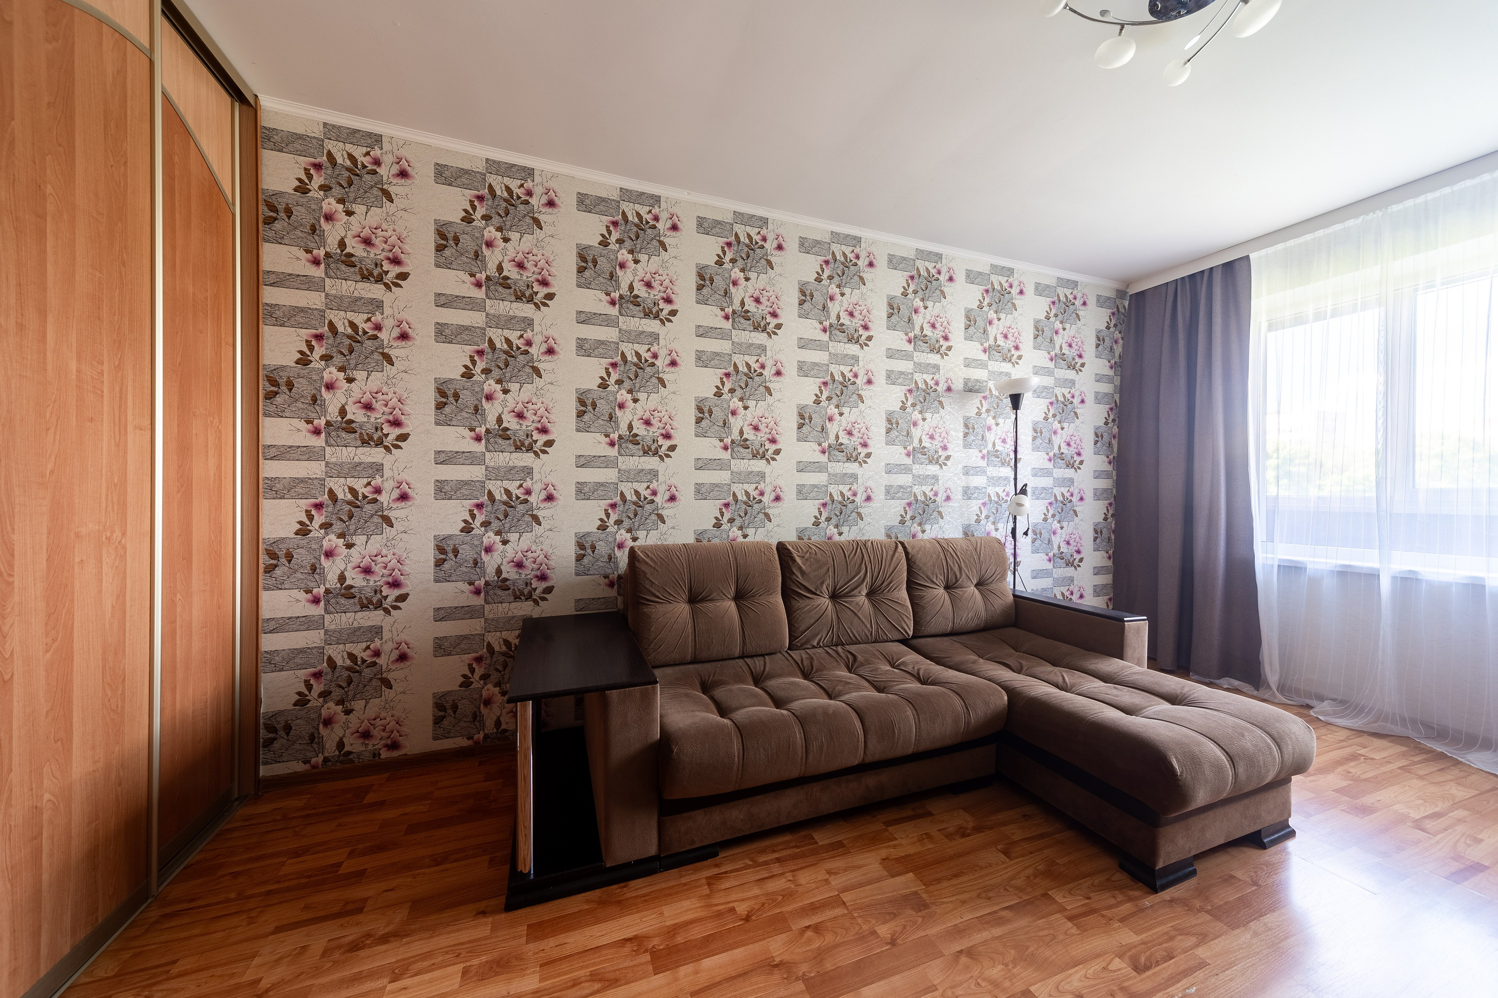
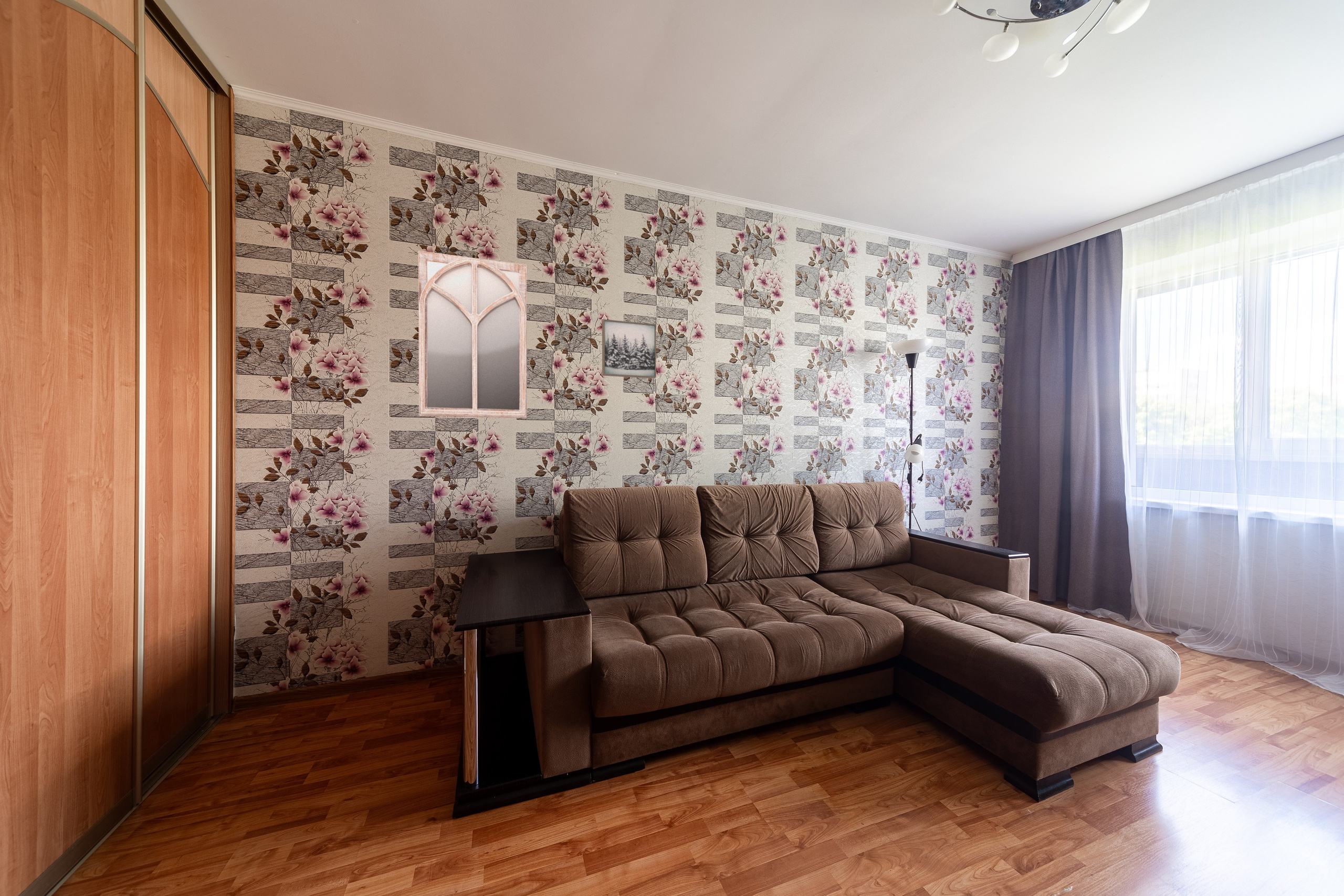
+ home mirror (475, 337)
+ wall art (629, 350)
